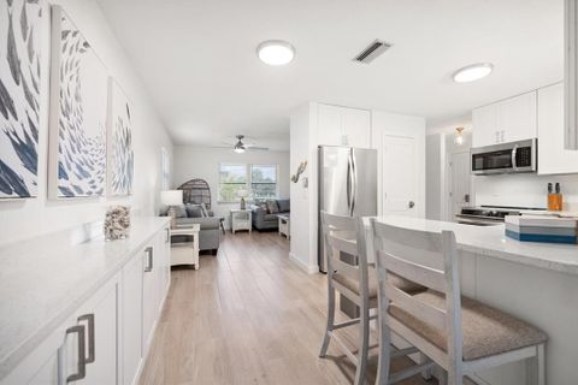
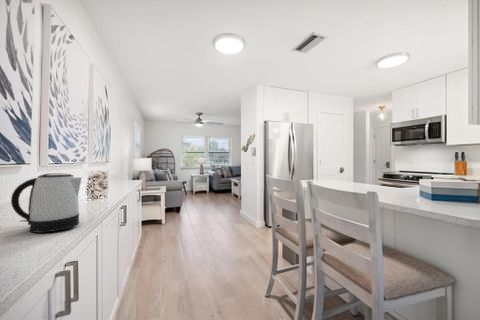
+ kettle (48, 200)
